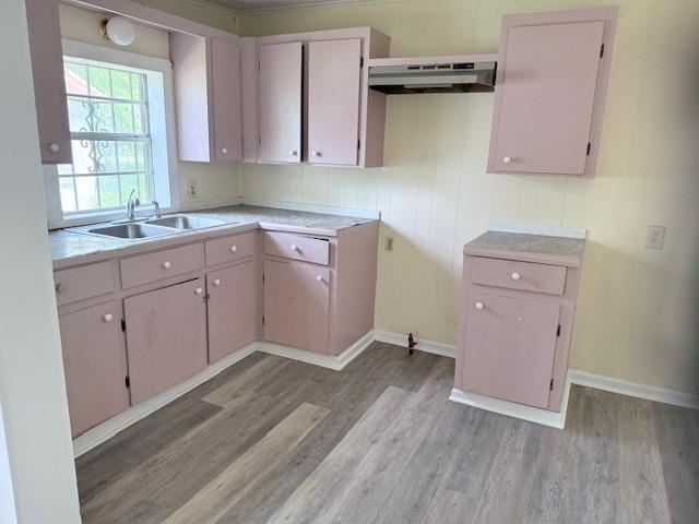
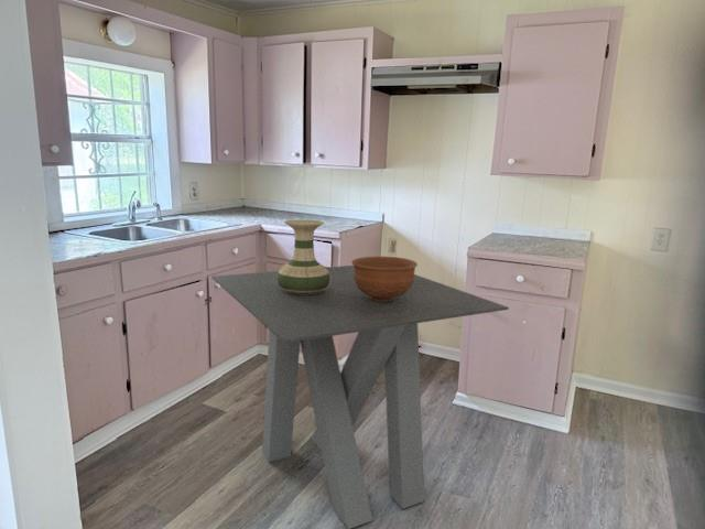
+ vase (303, 256)
+ bowl (383, 279)
+ dining table (345, 385)
